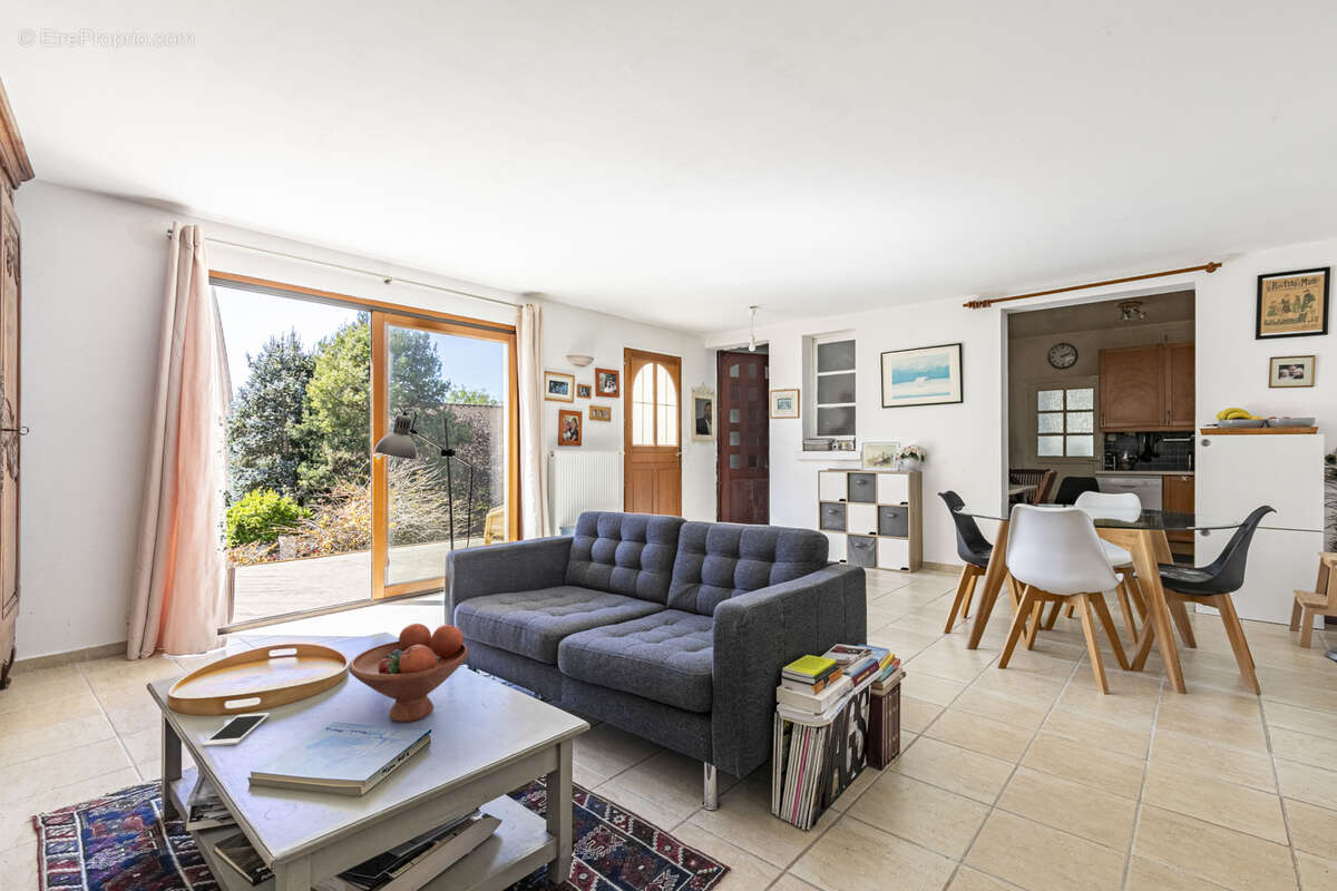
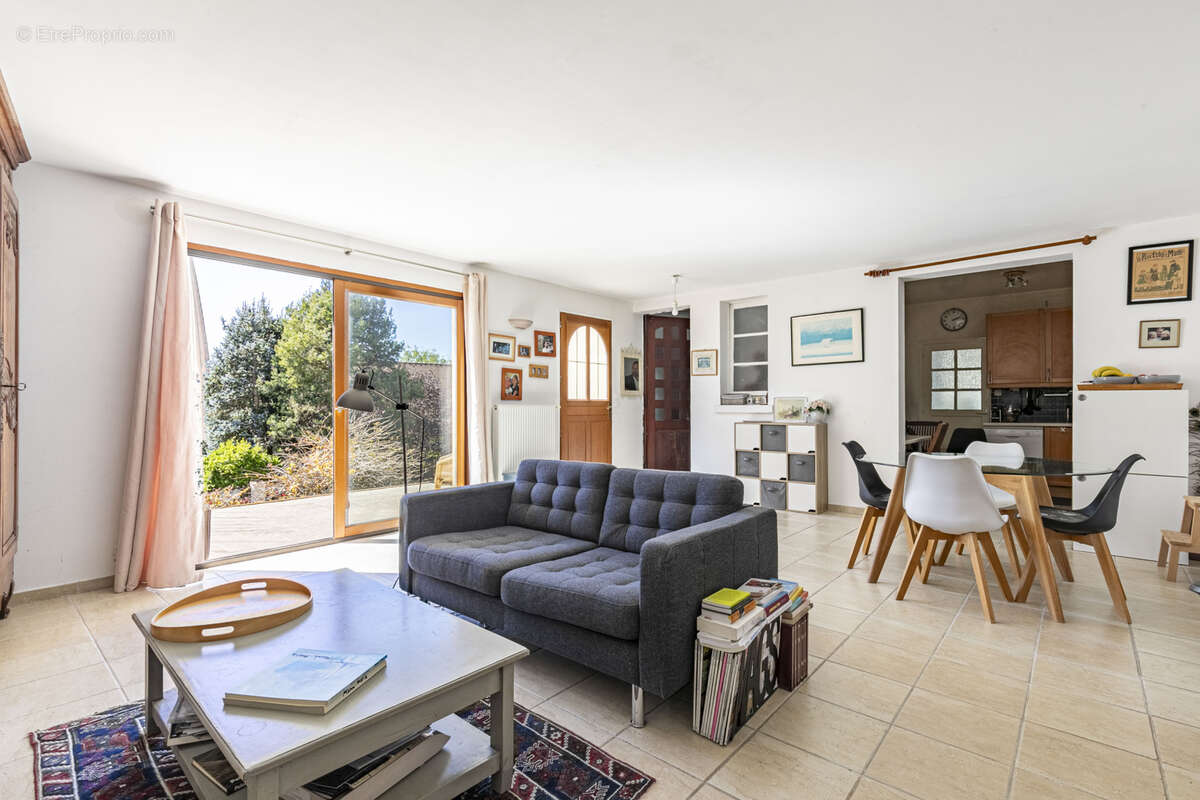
- fruit bowl (411, 673)
- cell phone (237, 728)
